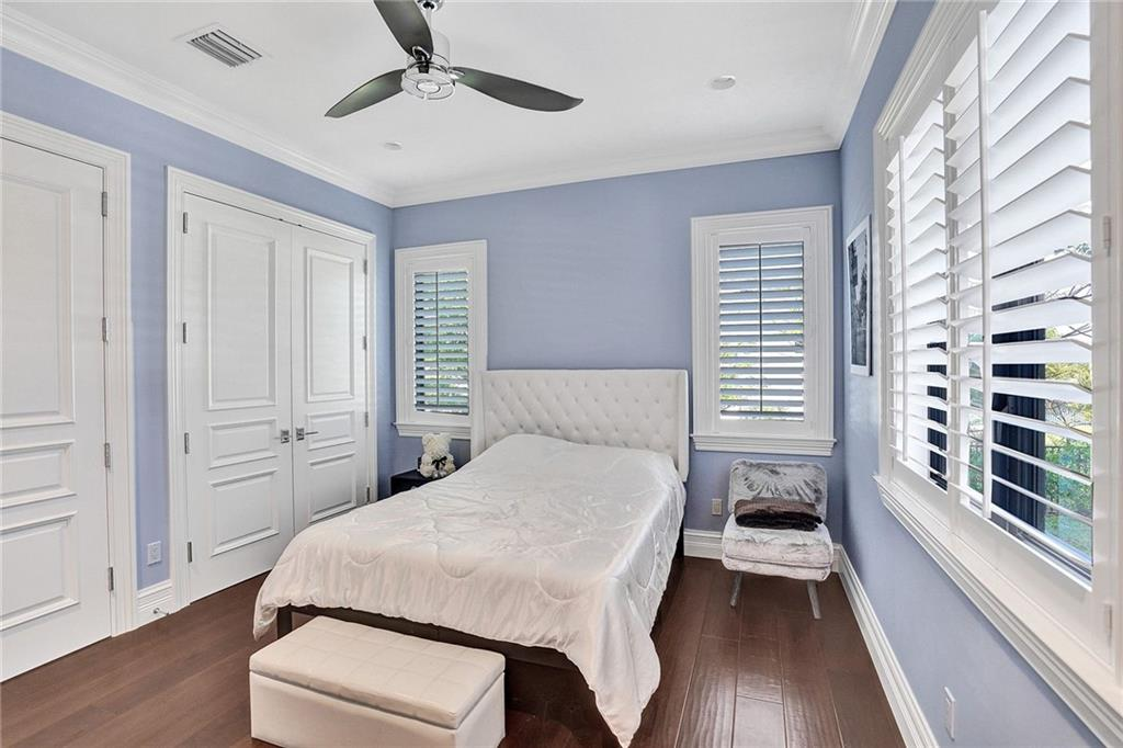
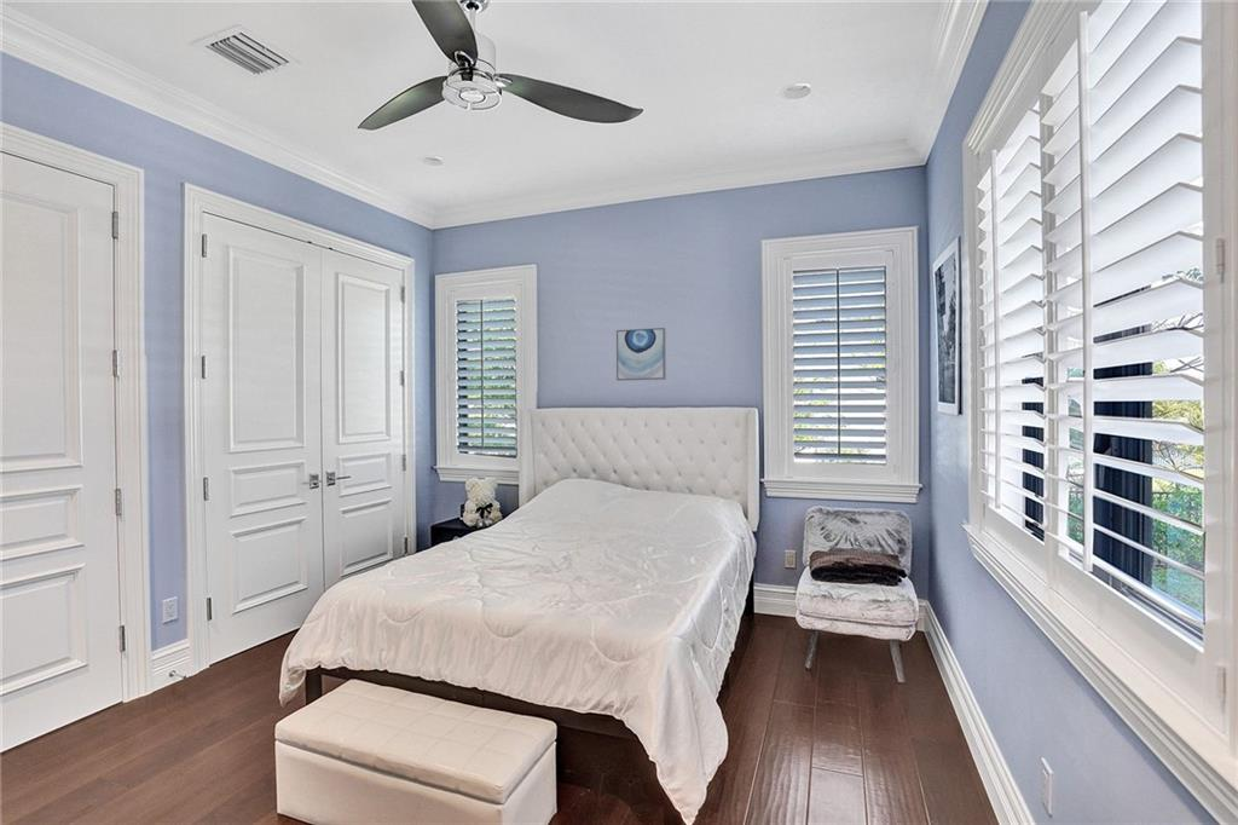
+ wall art (640, 354)
